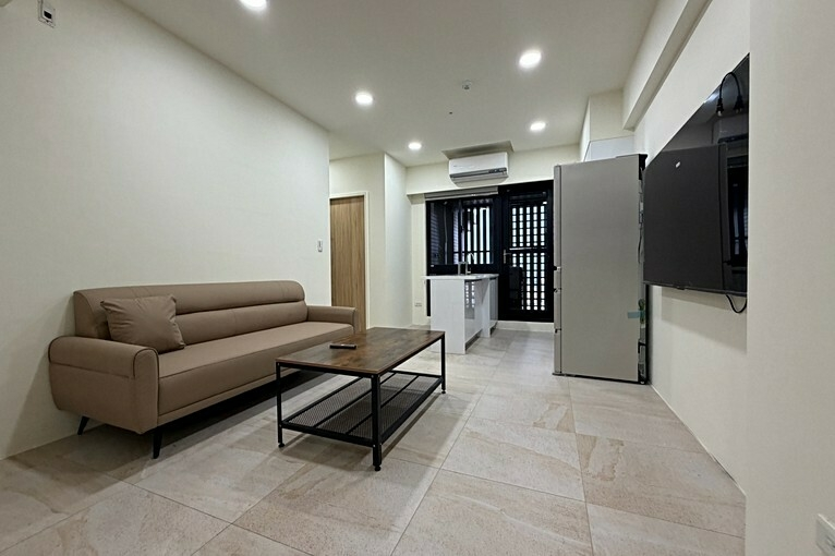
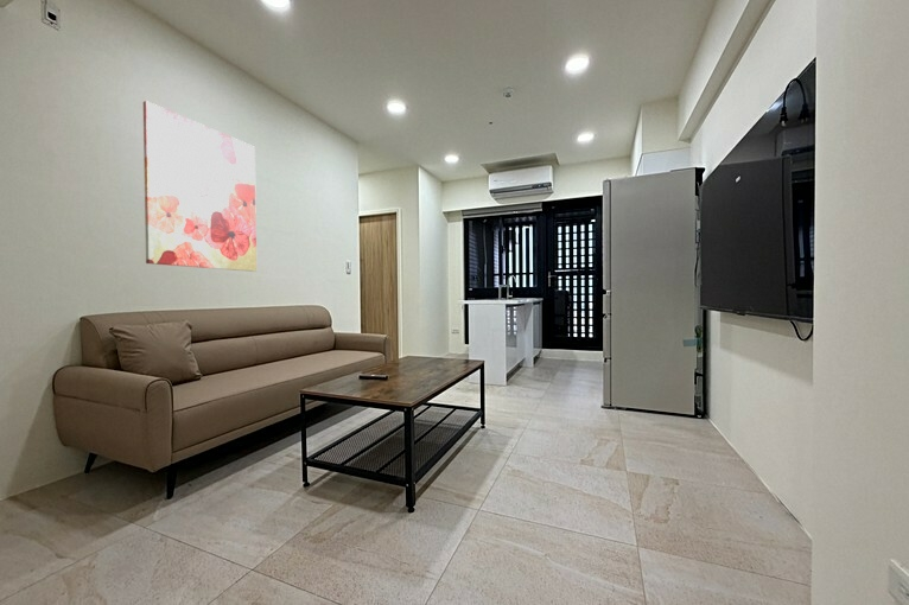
+ wall art (206, 197)
